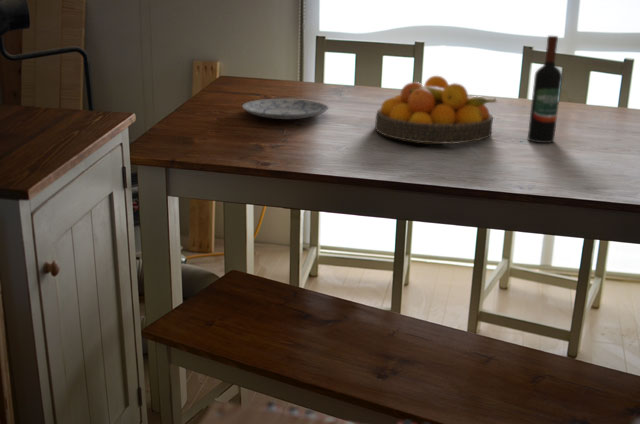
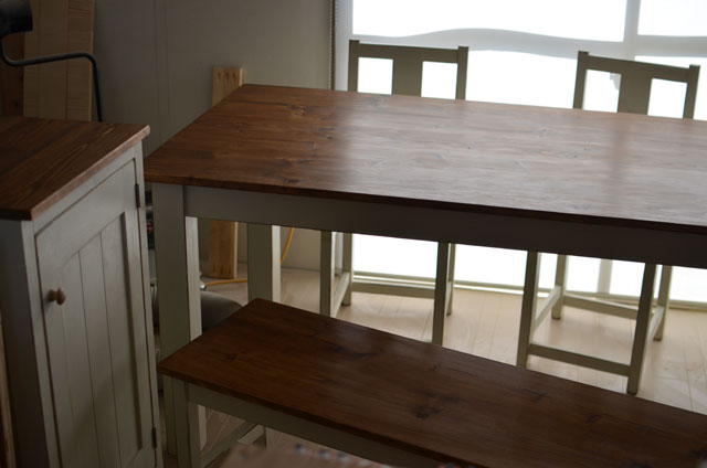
- wine bottle (546, 89)
- plate (285, 110)
- fruit bowl (434, 106)
